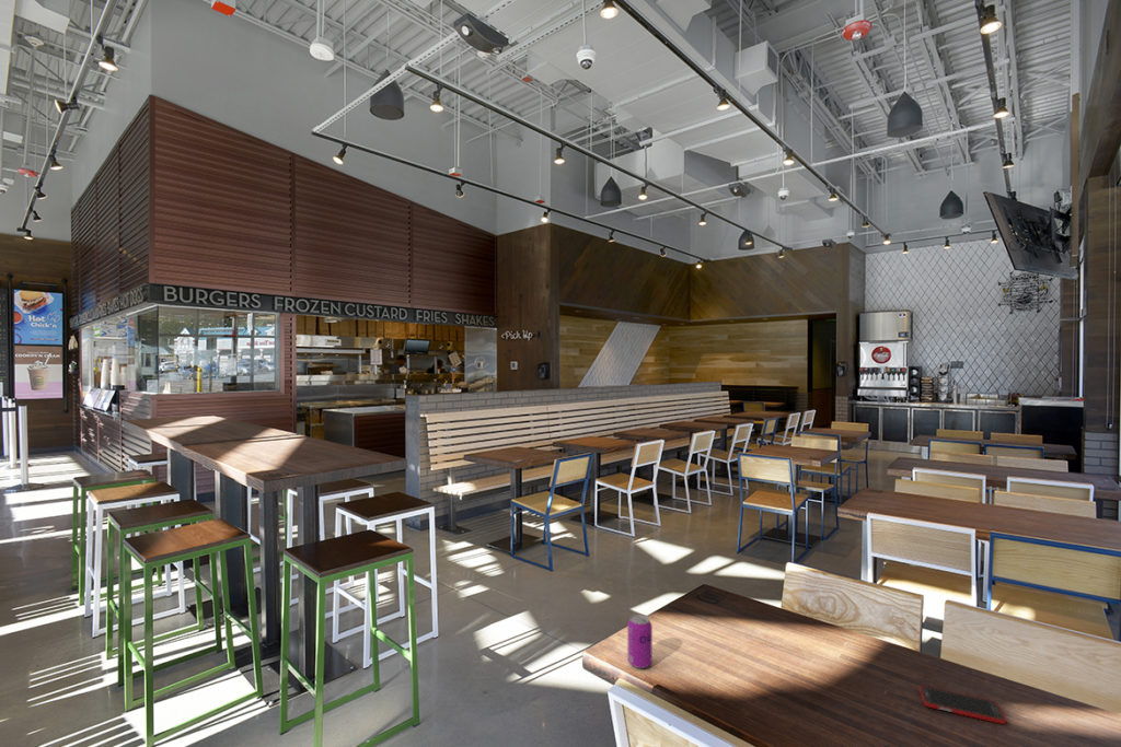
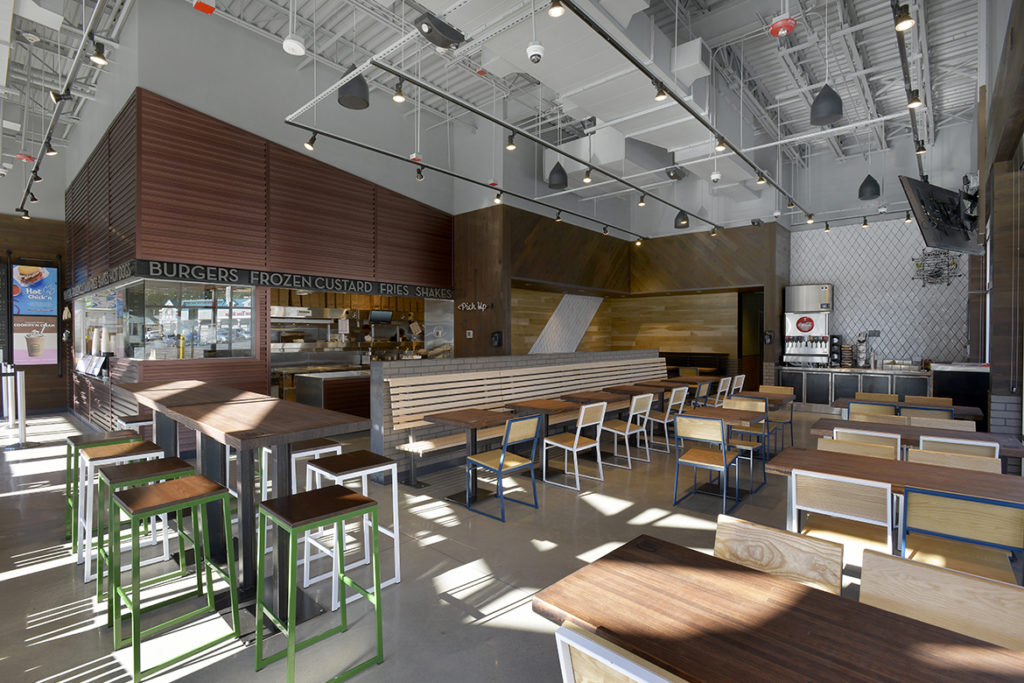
- beverage can (639, 640)
- cell phone (960, 703)
